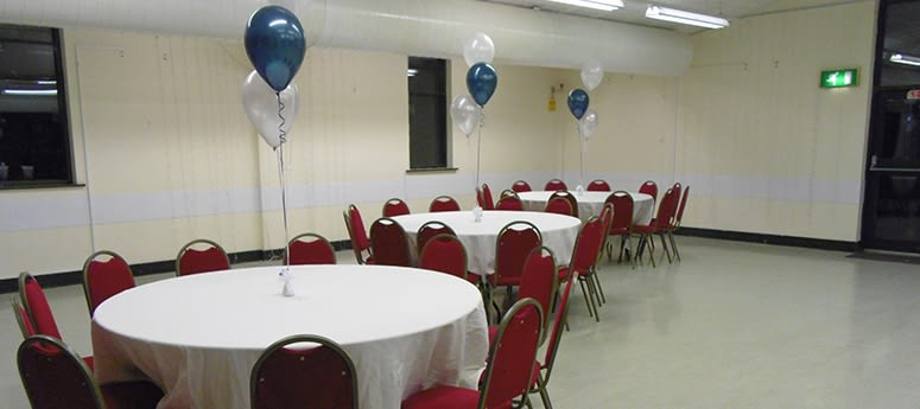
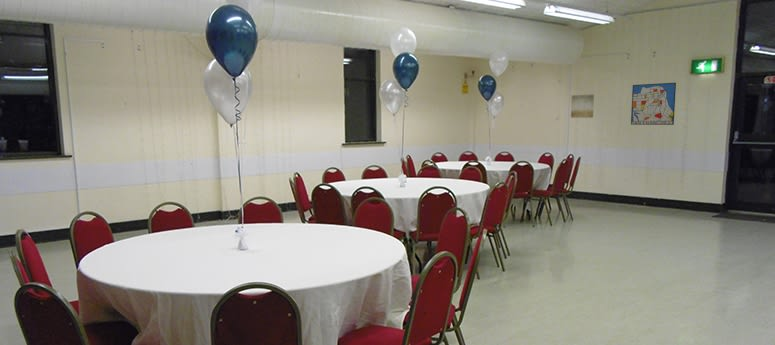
+ wall art (582, 106)
+ wall art (652, 104)
